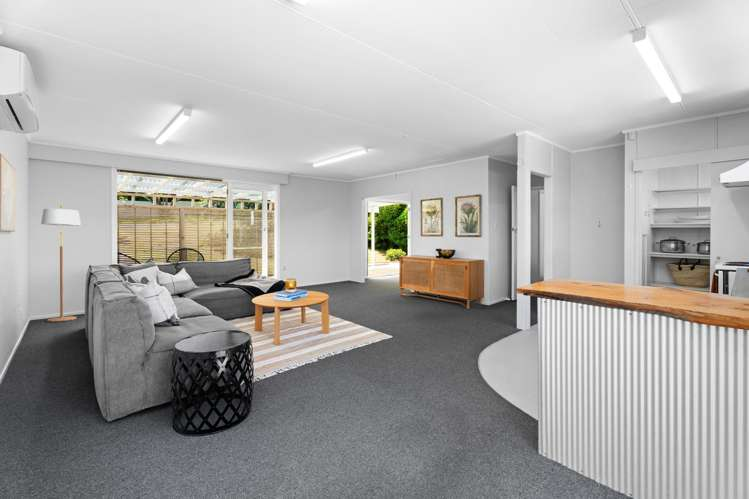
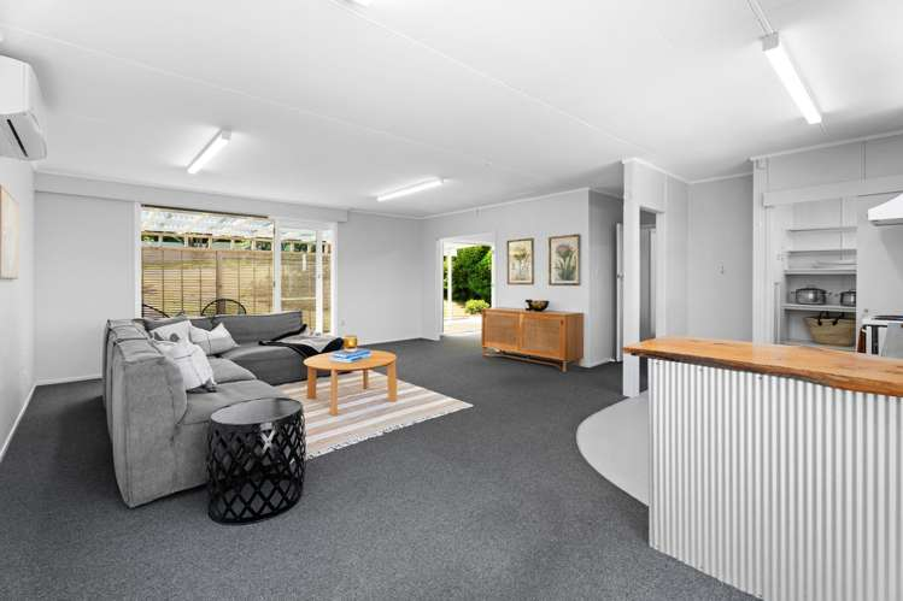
- floor lamp (61, 261)
